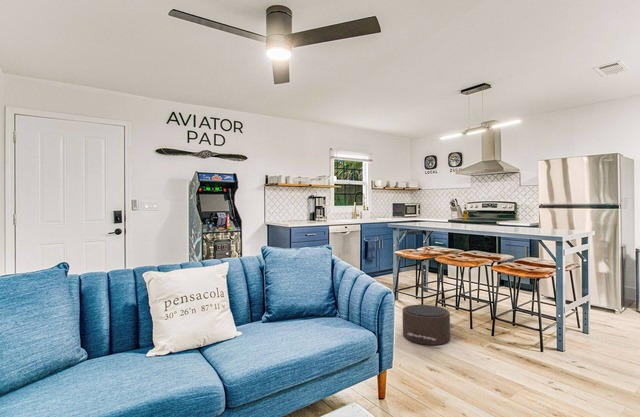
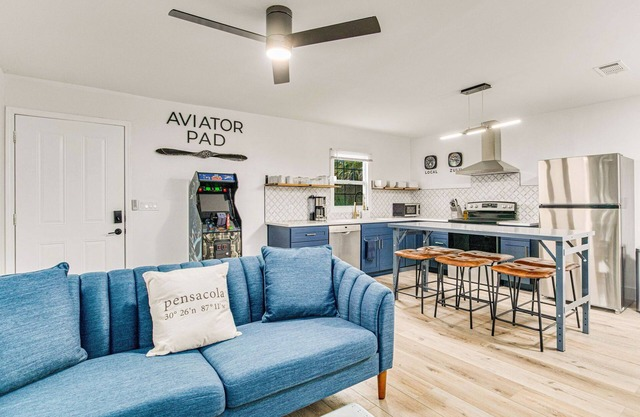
- pouf (429, 323)
